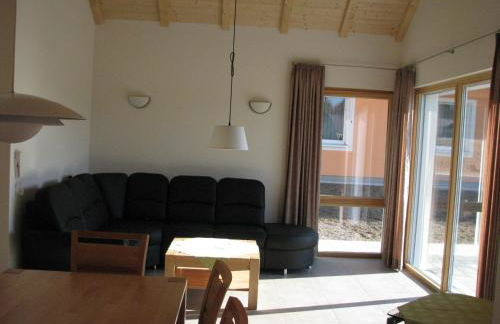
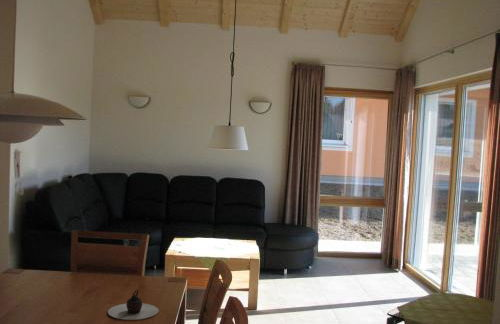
+ teapot (134, 300)
